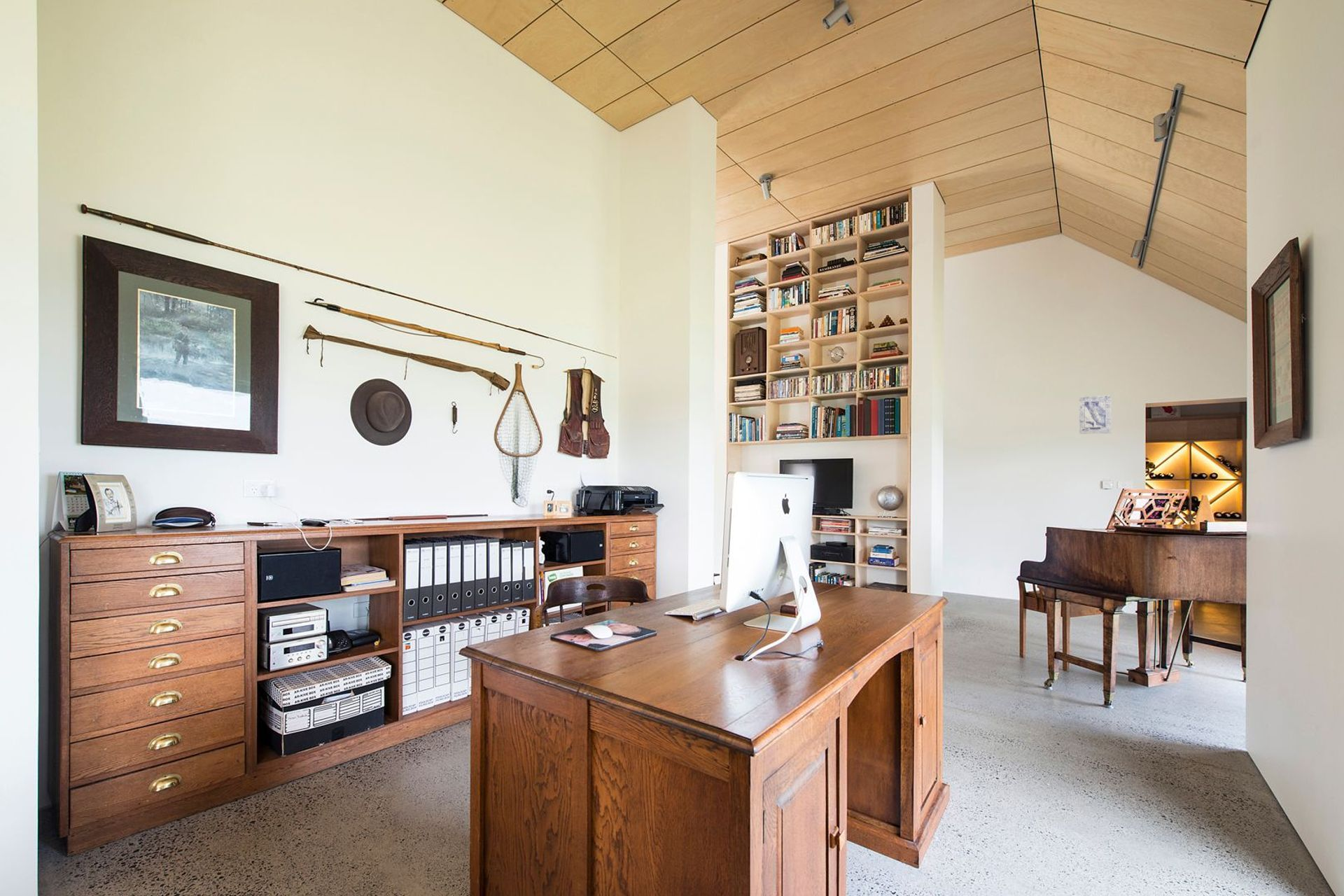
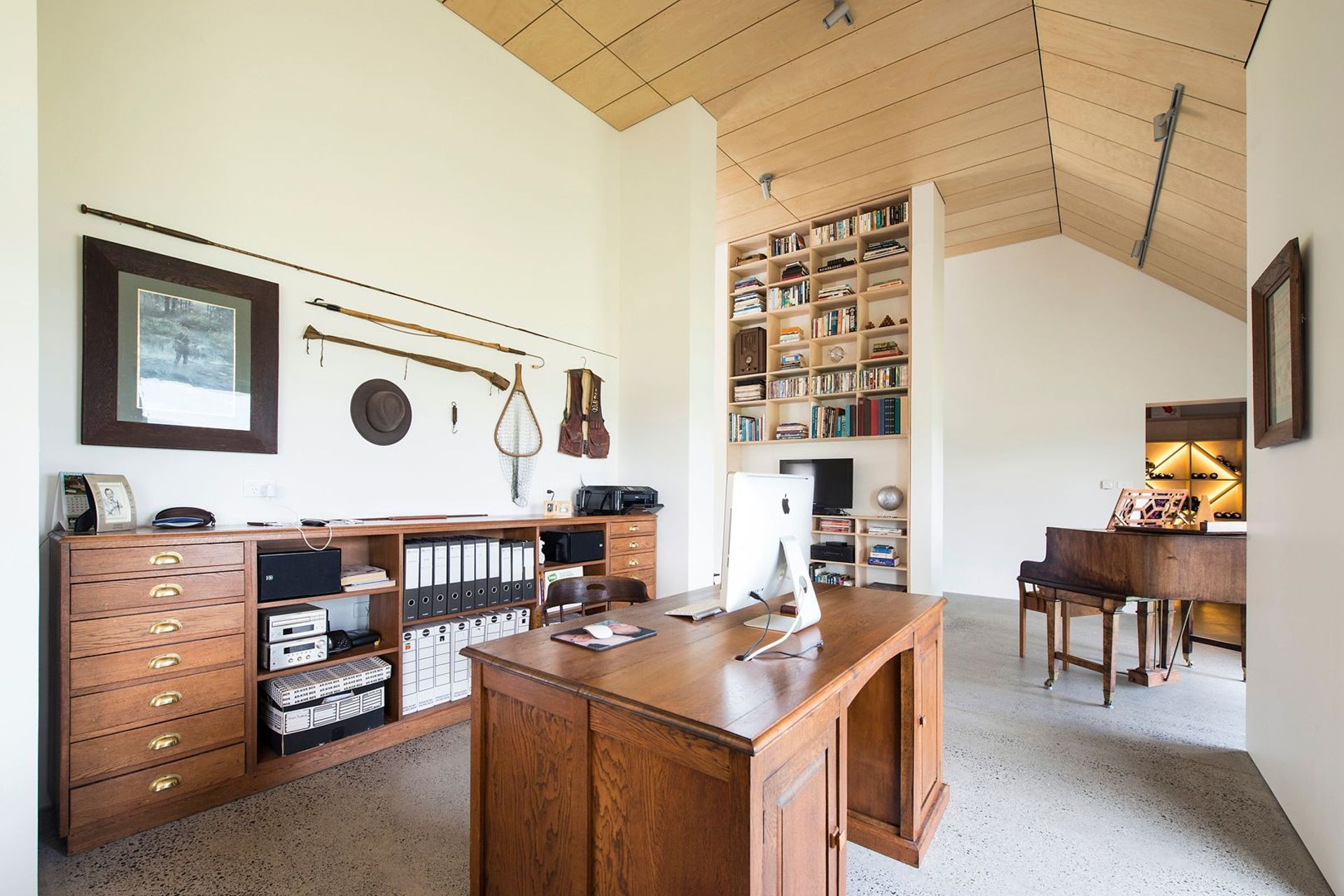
- wall art (1095, 414)
